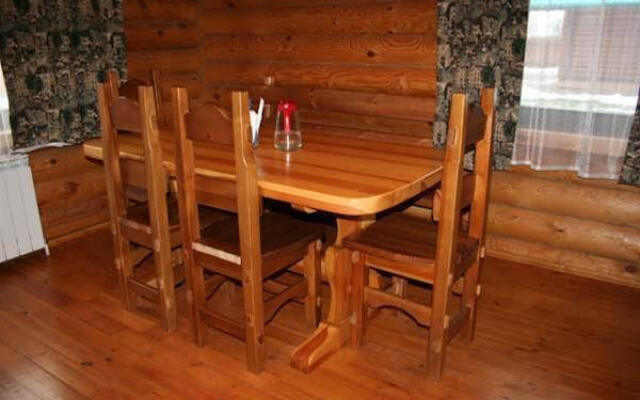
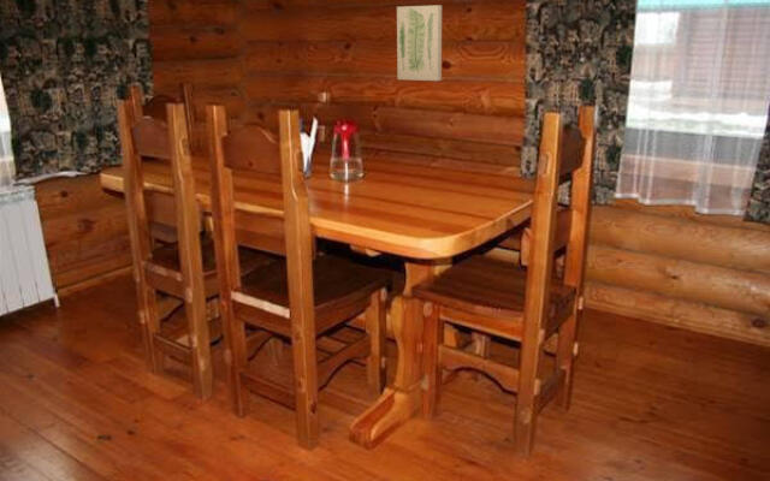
+ wall art (419, 43)
